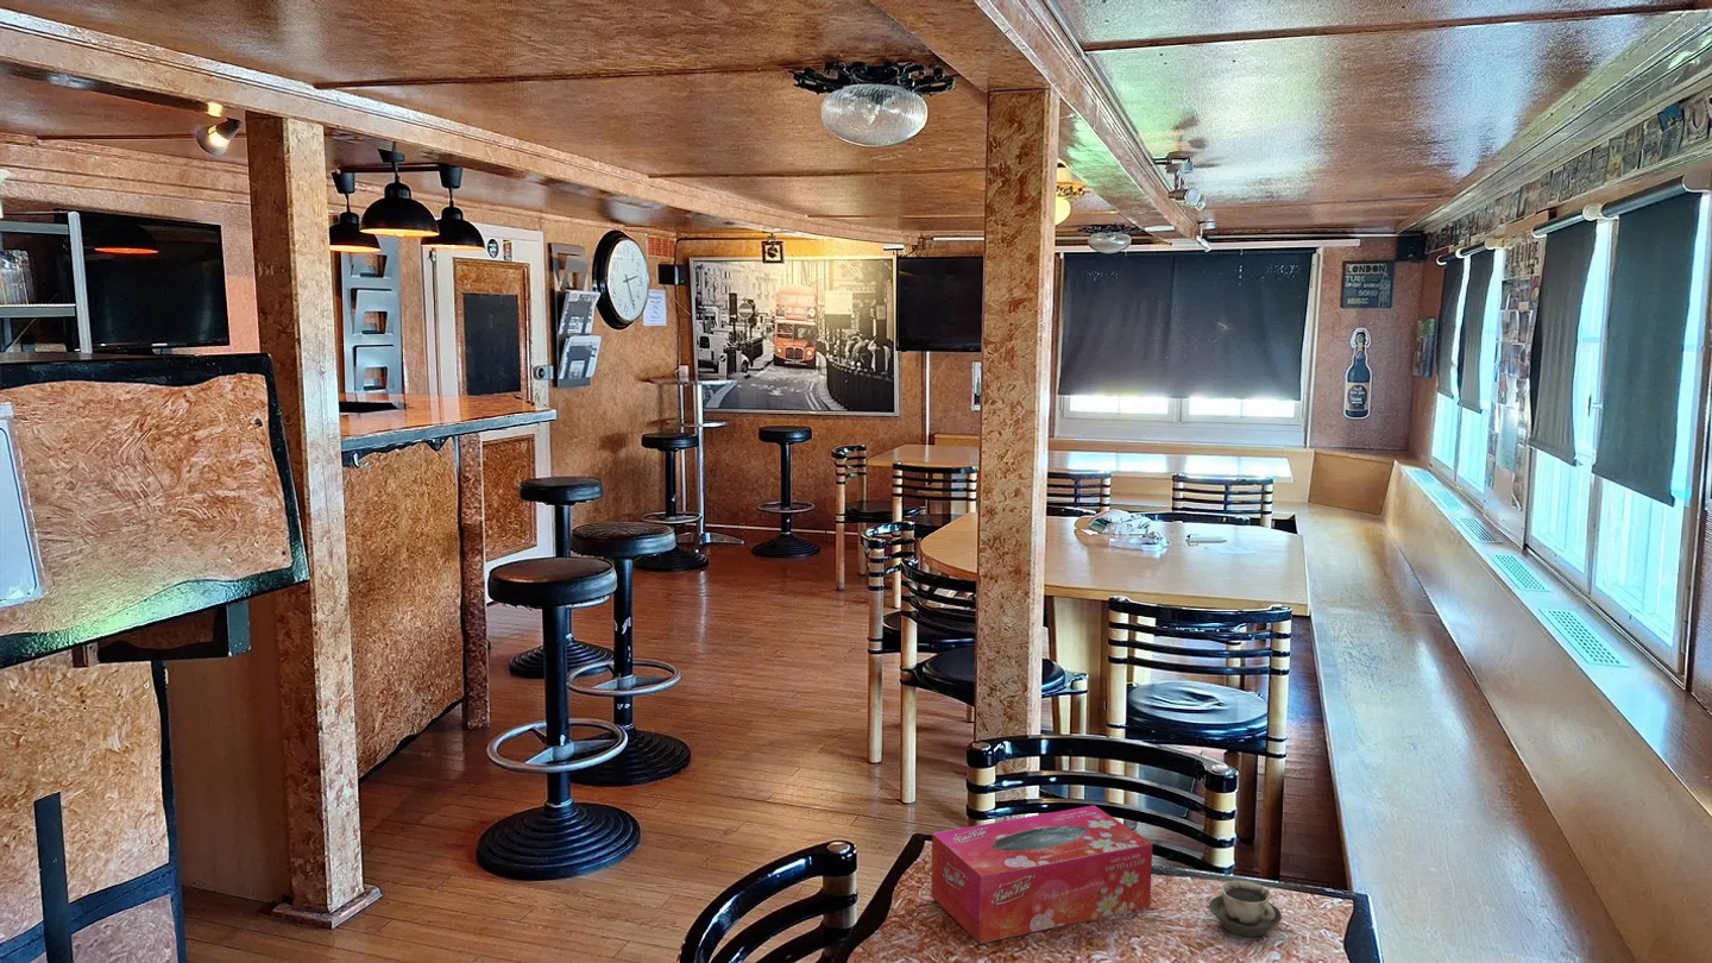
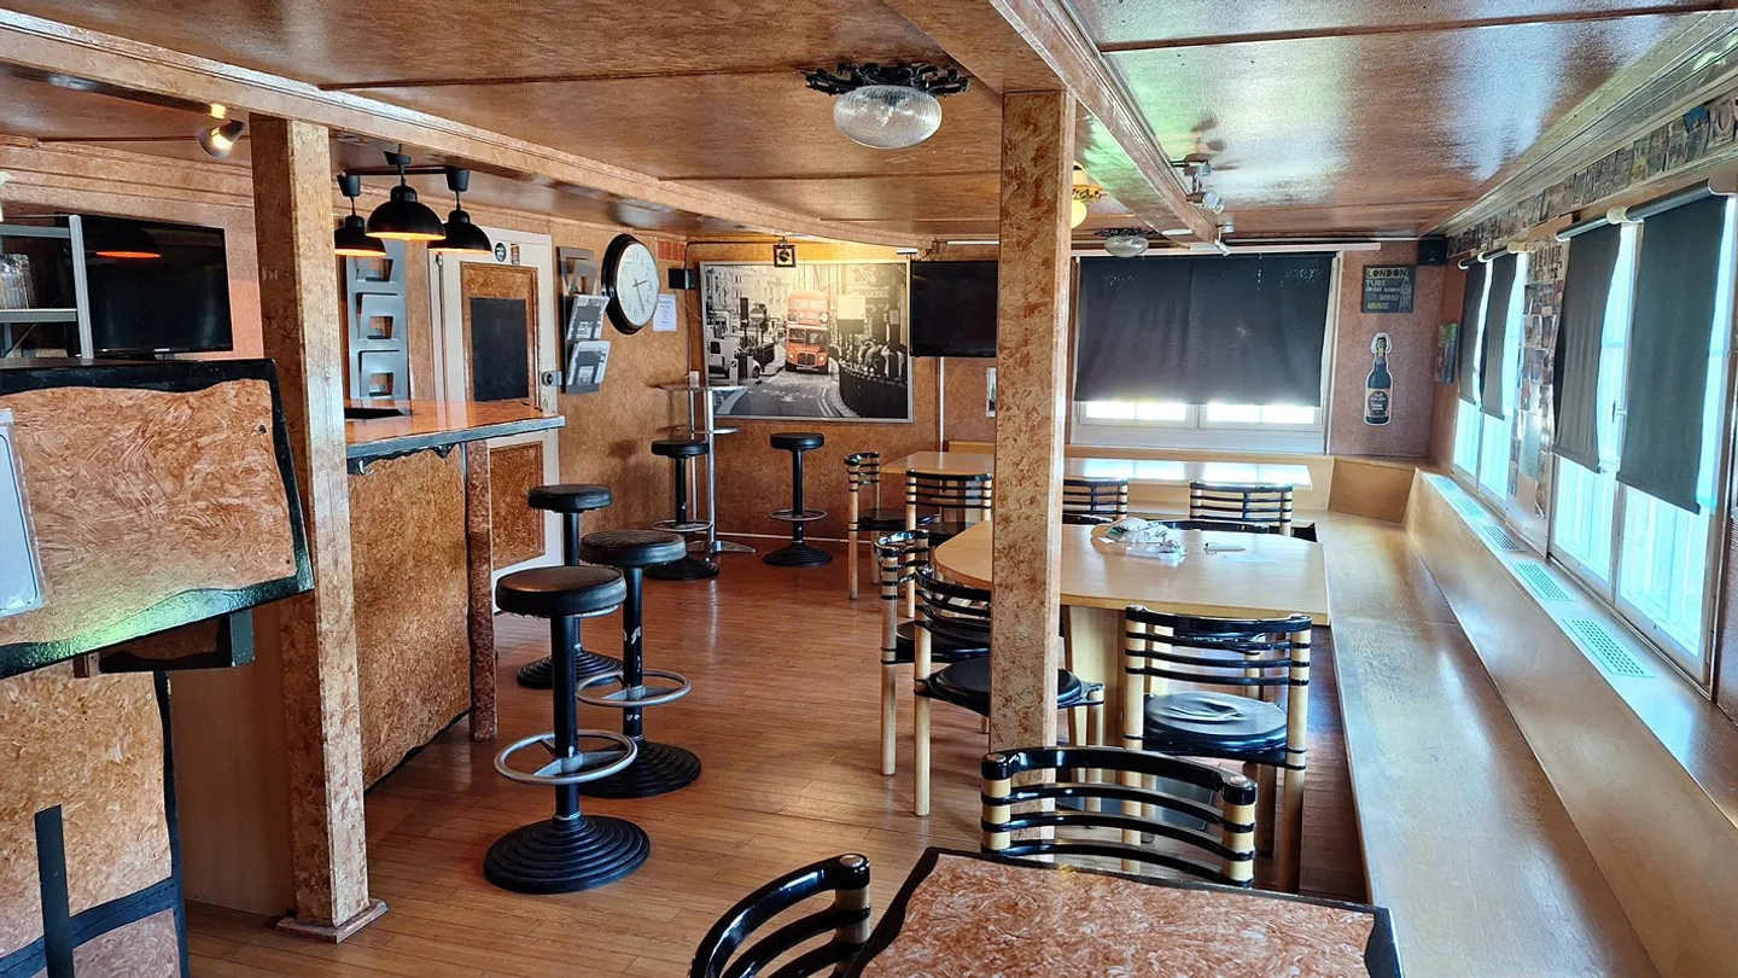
- tissue box (1040, 869)
- cup (1245, 908)
